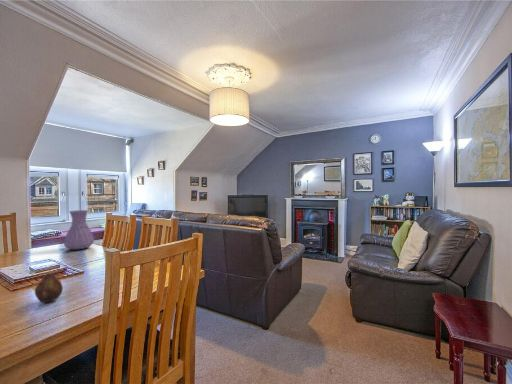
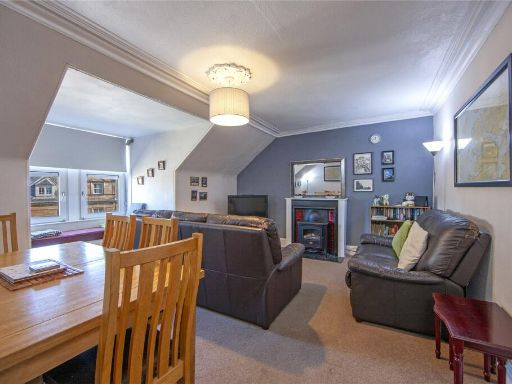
- fruit (49, 287)
- vase (79, 229)
